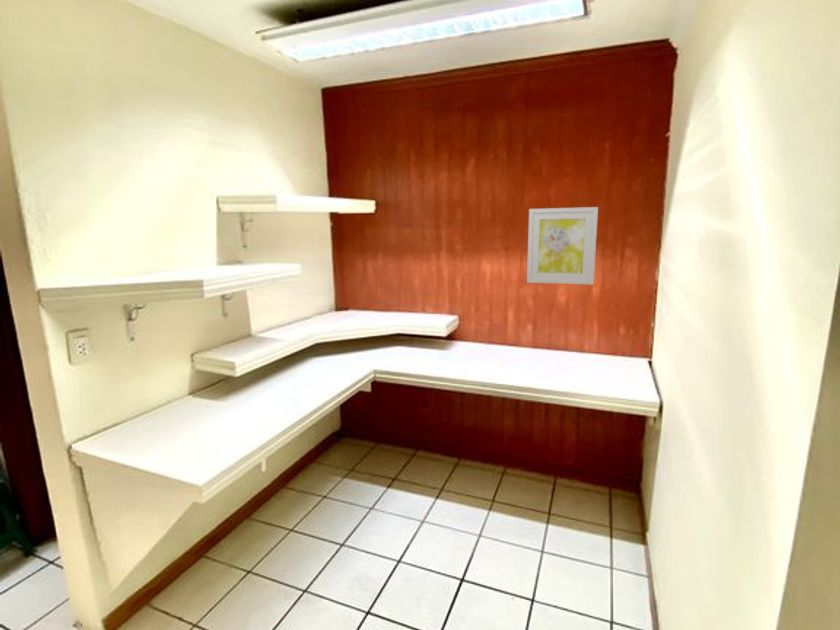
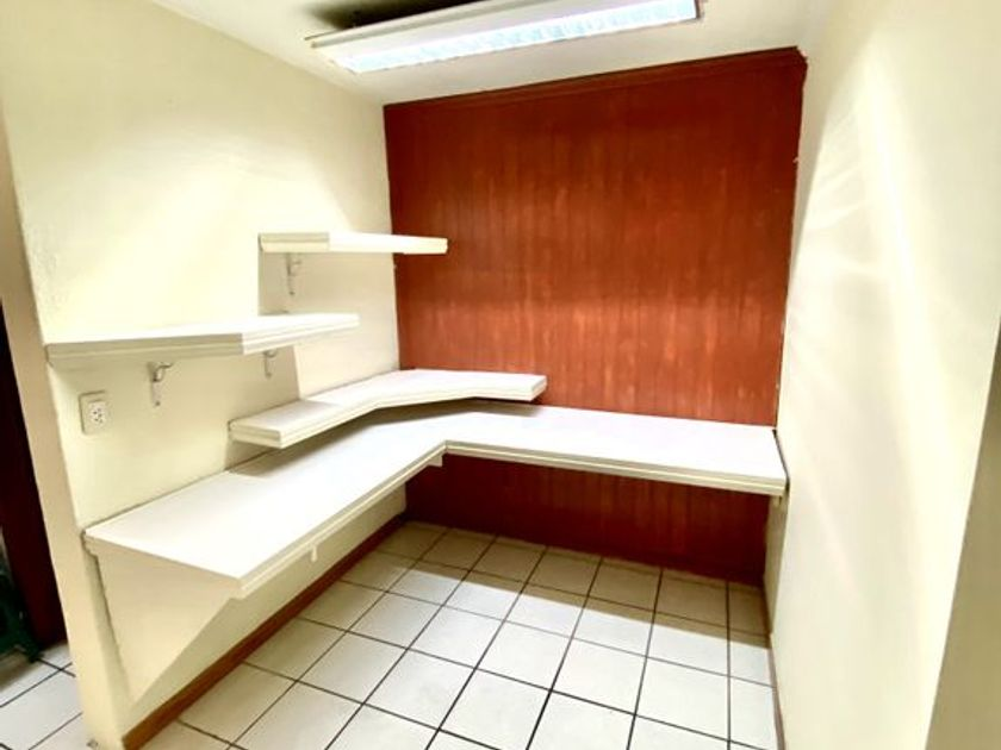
- wall art (561, 246)
